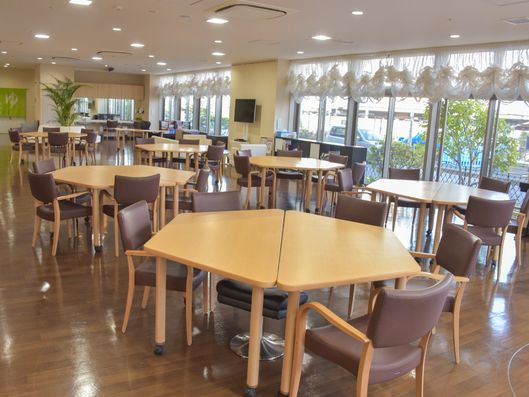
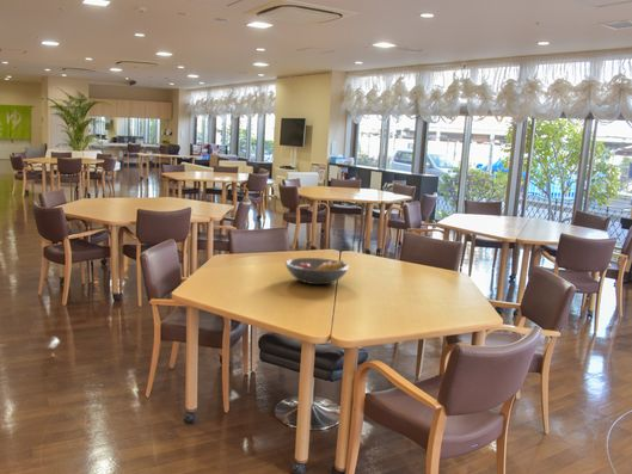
+ fruit bowl (317, 270)
